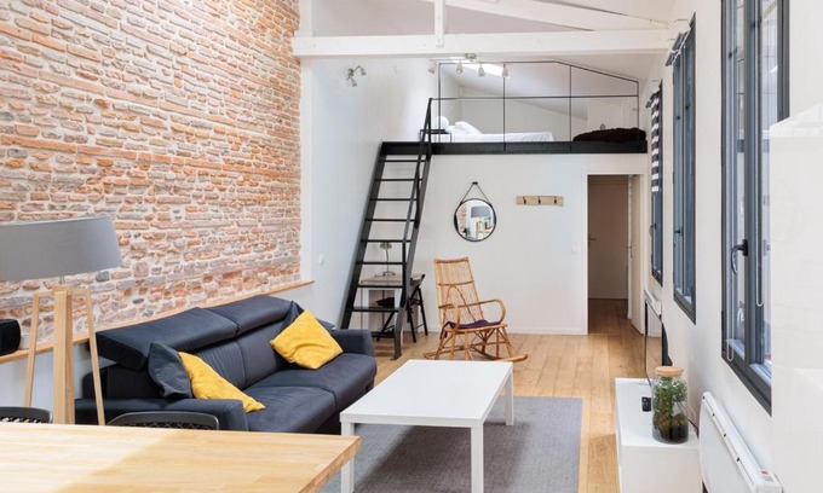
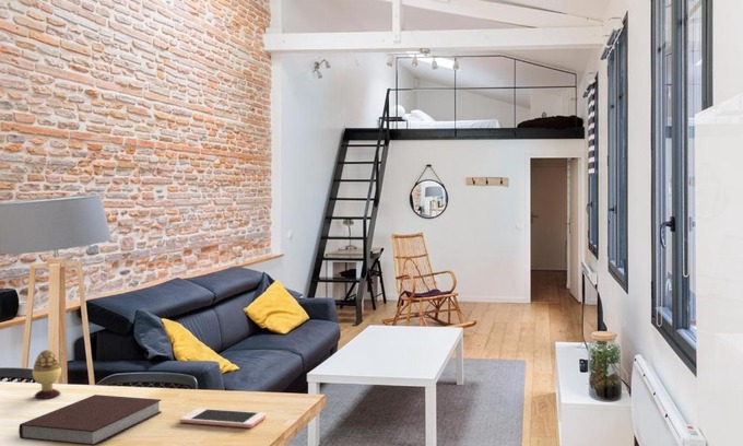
+ decorative egg (46, 373)
+ notebook (94, 418)
+ cell phone (223, 418)
